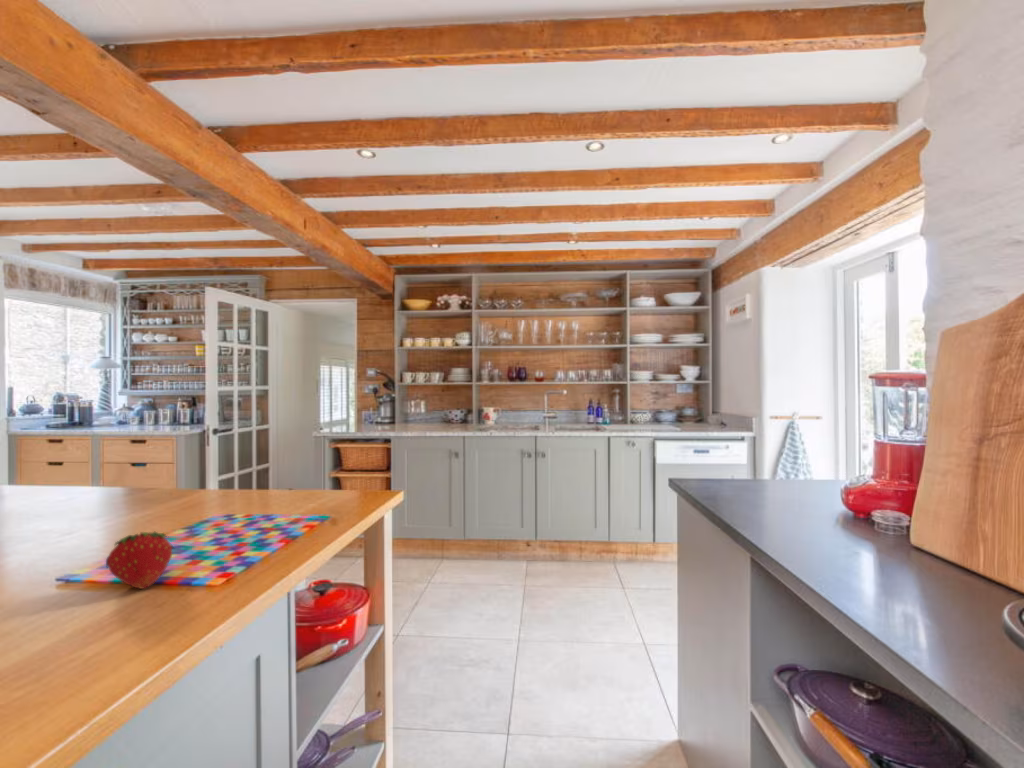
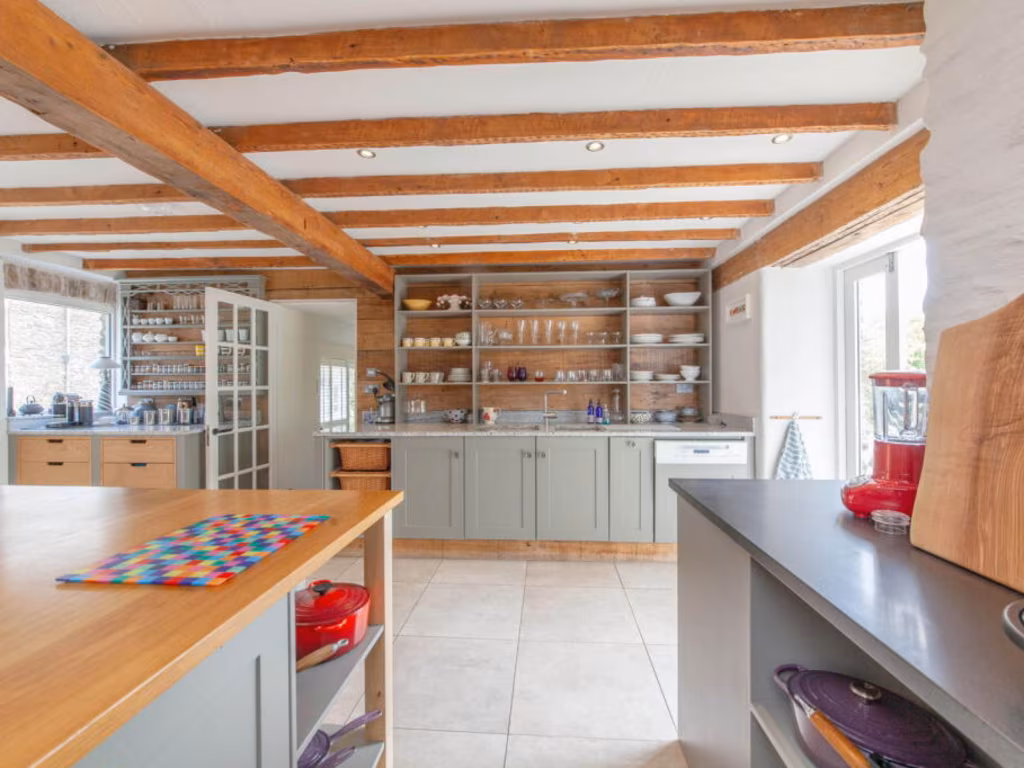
- fruit (139, 556)
